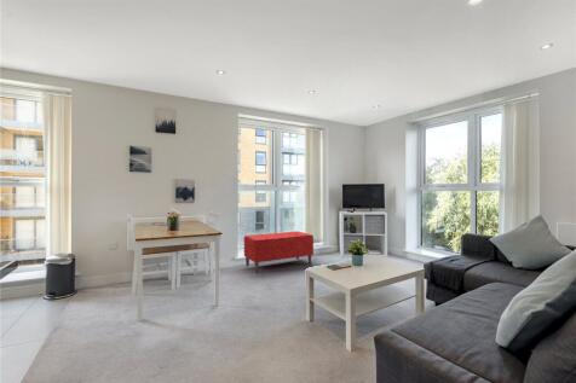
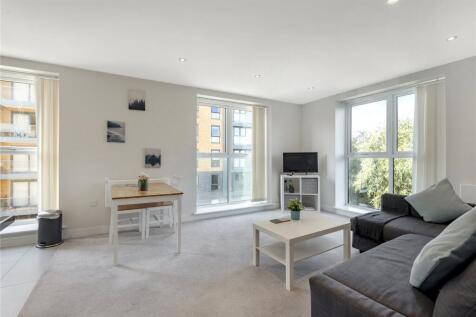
- bench (278, 250)
